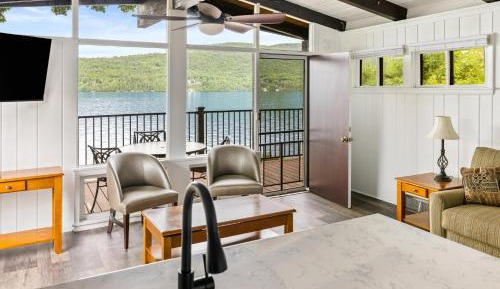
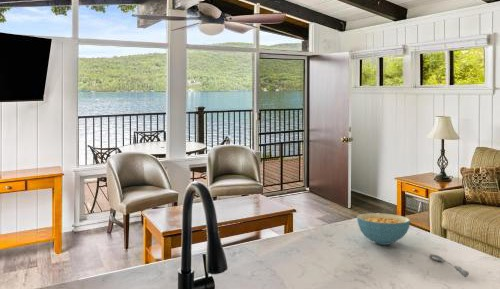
+ cereal bowl (382, 230)
+ soupspoon (448, 263)
